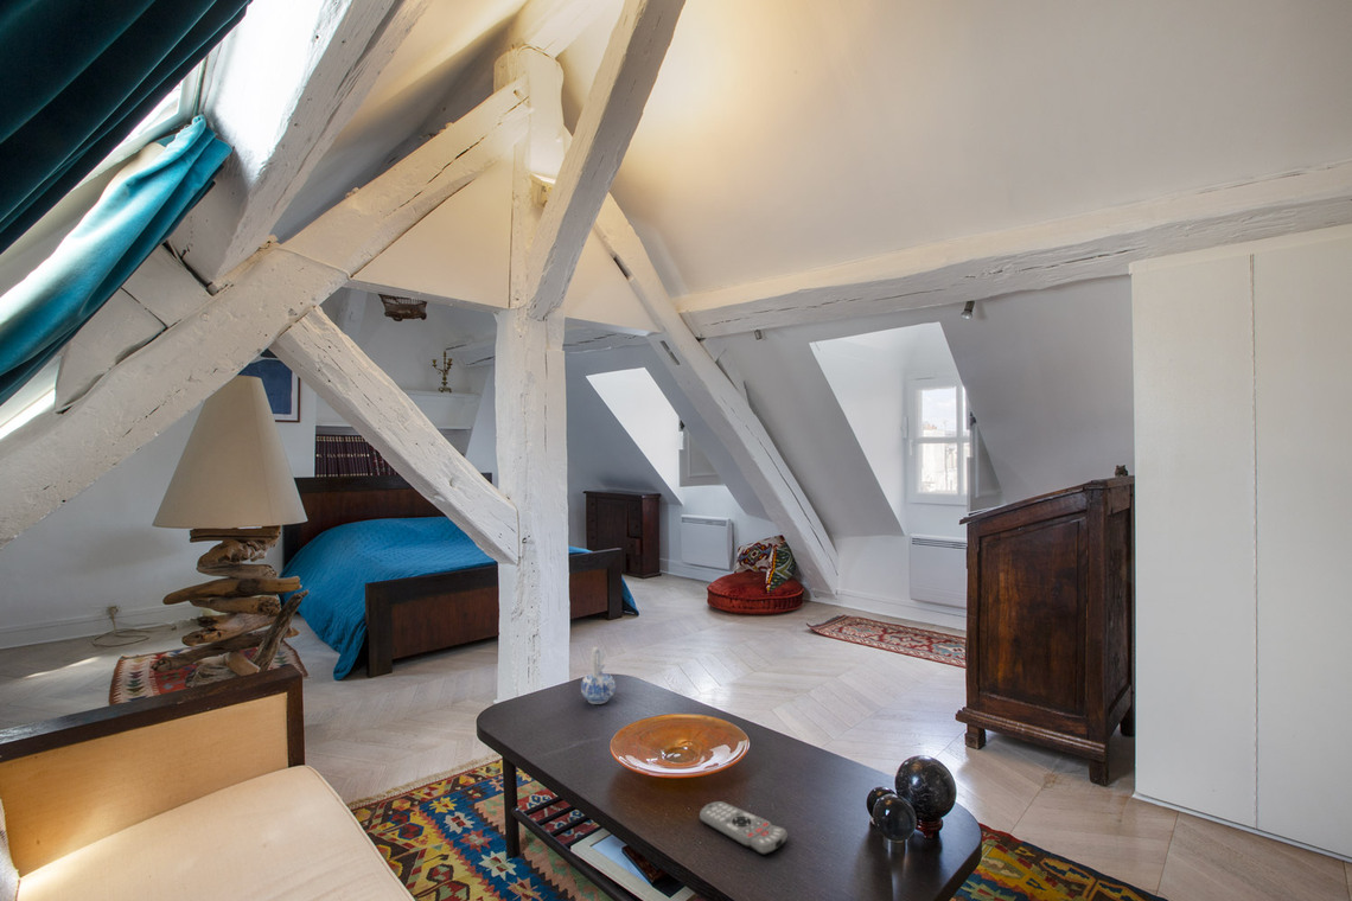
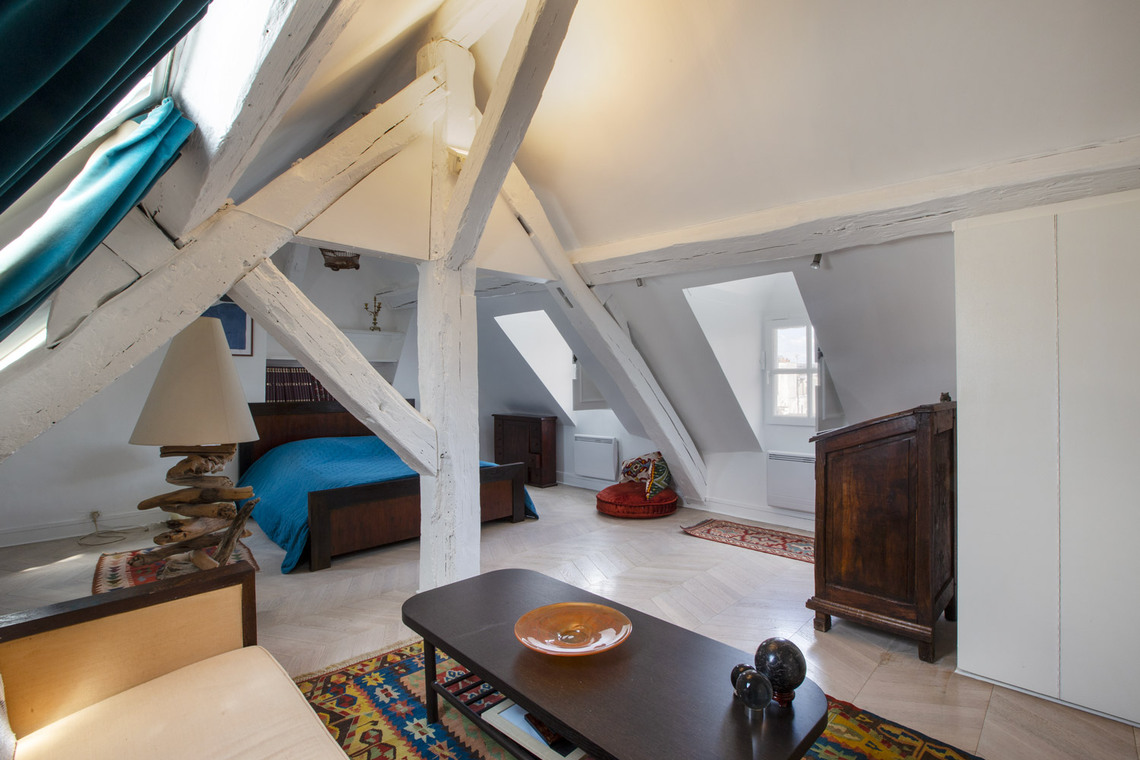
- ceramic pitcher (598, 672)
- remote control (740, 825)
